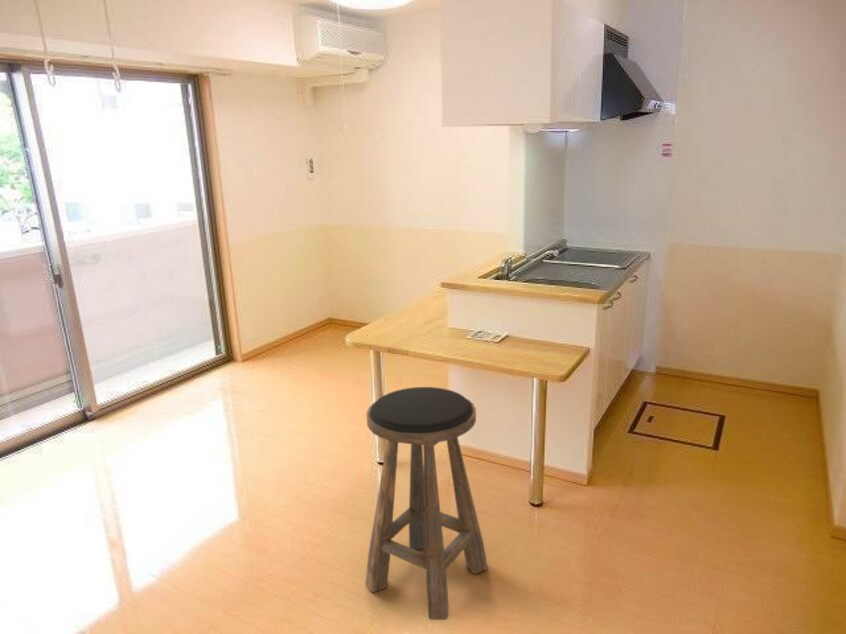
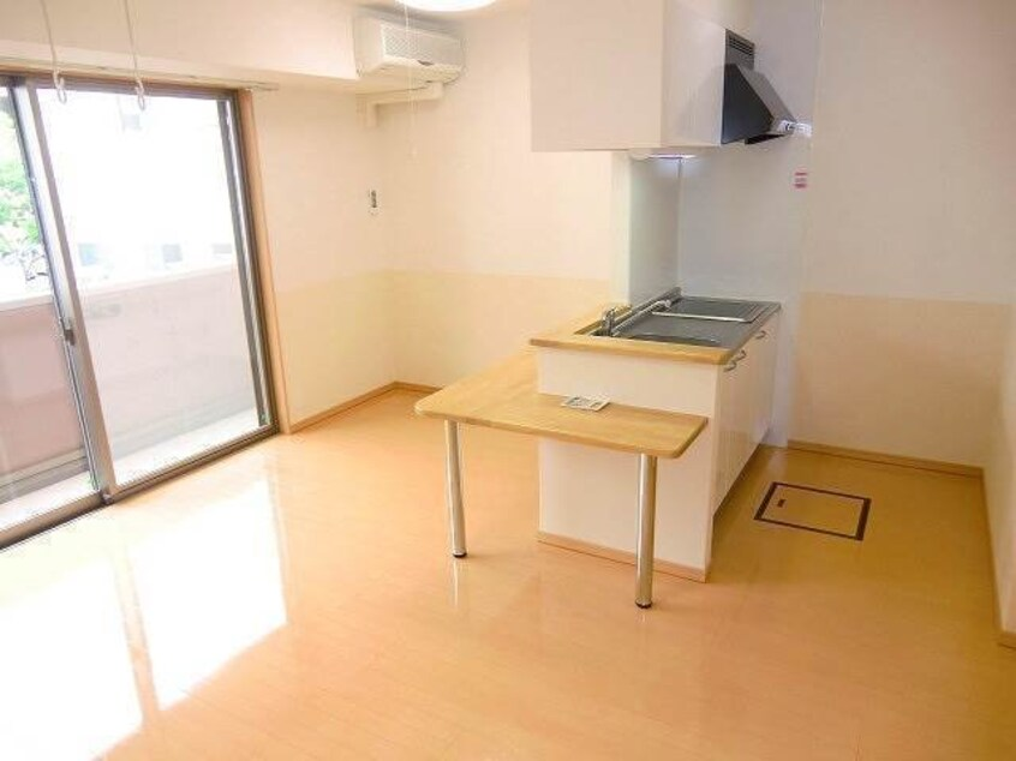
- stool (424, 493)
